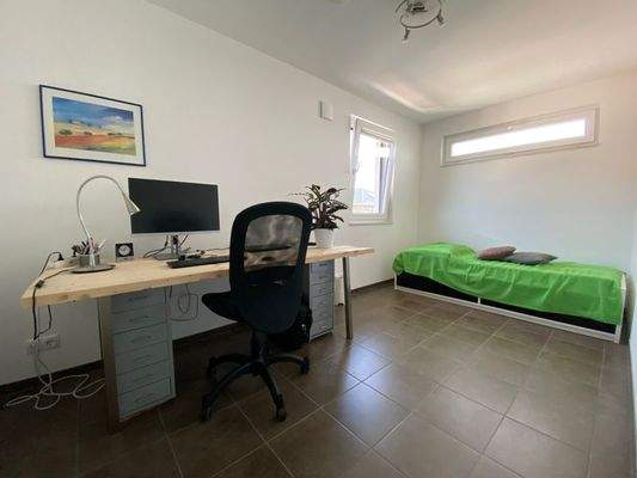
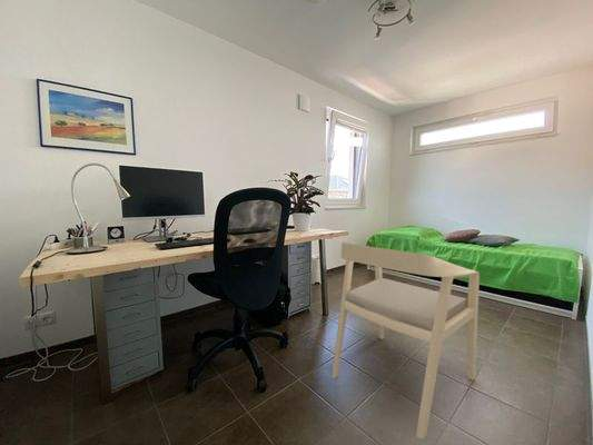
+ armchair (401, 309)
